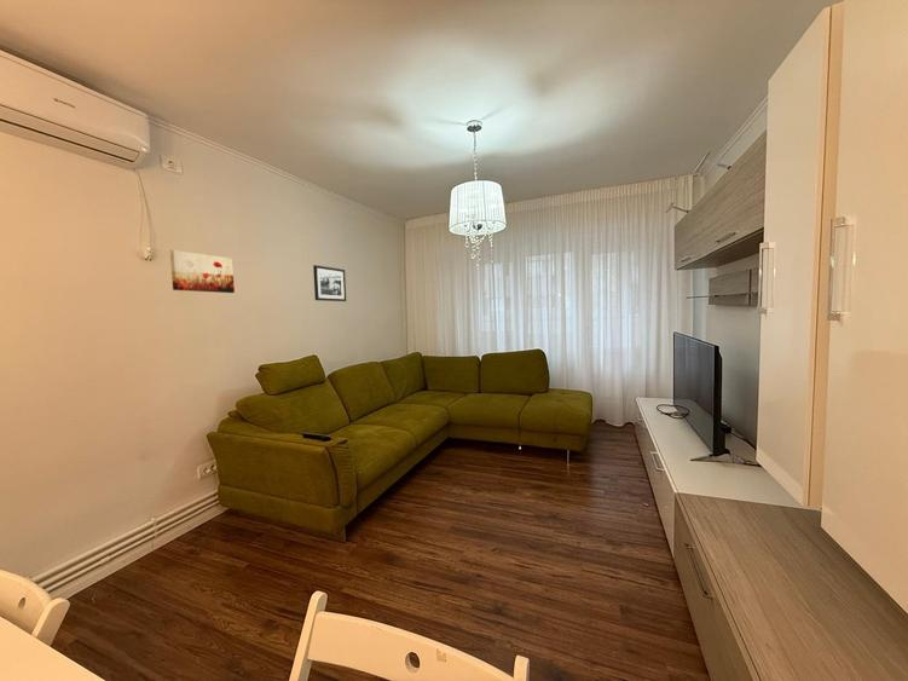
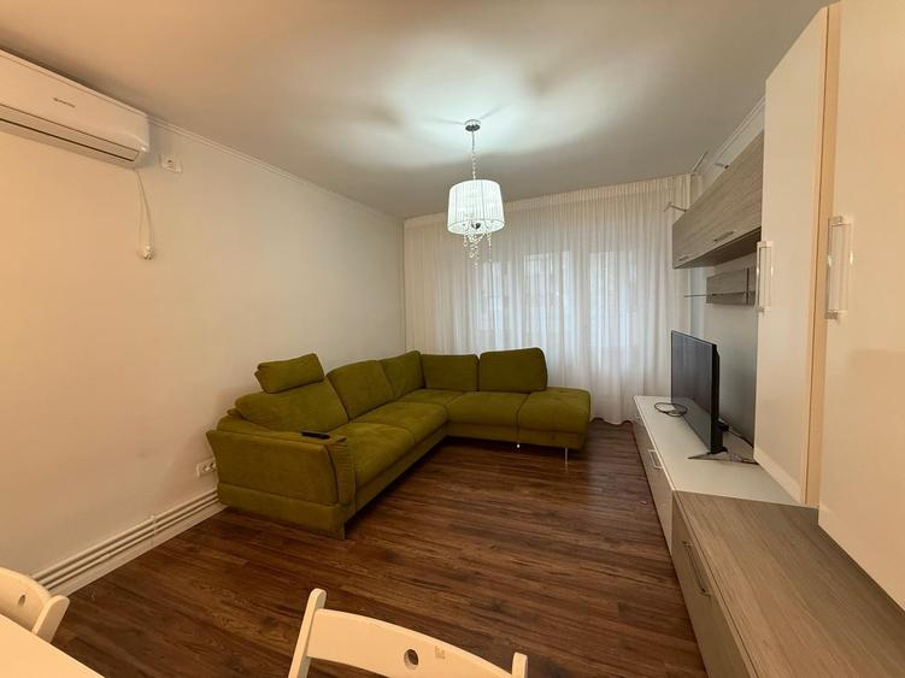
- wall art (204, 272)
- picture frame (330, 284)
